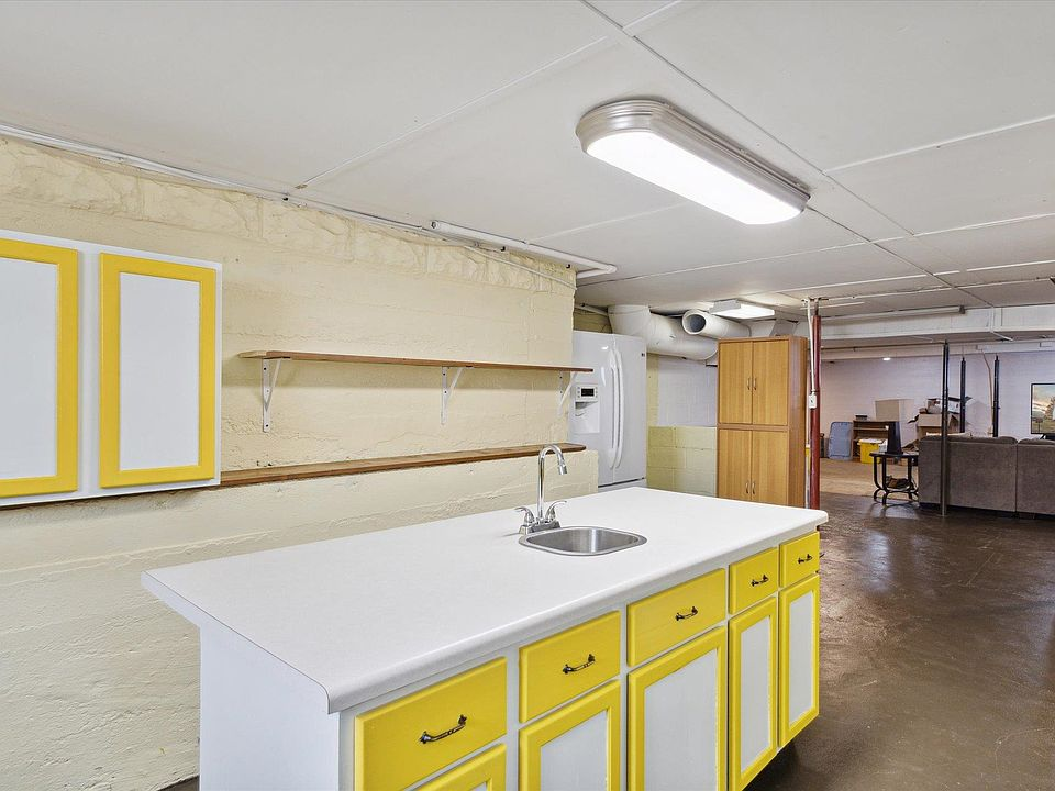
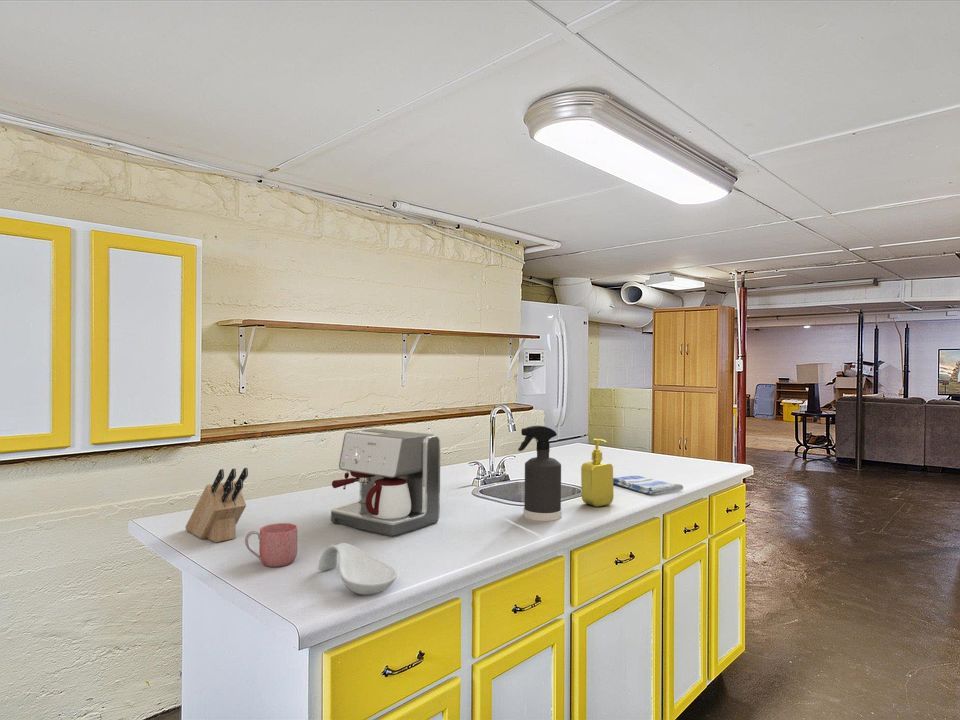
+ coffee maker (385, 477)
+ knife block (217, 499)
+ soap dispenser (597, 471)
+ mug (271, 545)
+ spray bottle (539, 470)
+ spoon rest (353, 566)
+ dish towel (645, 483)
